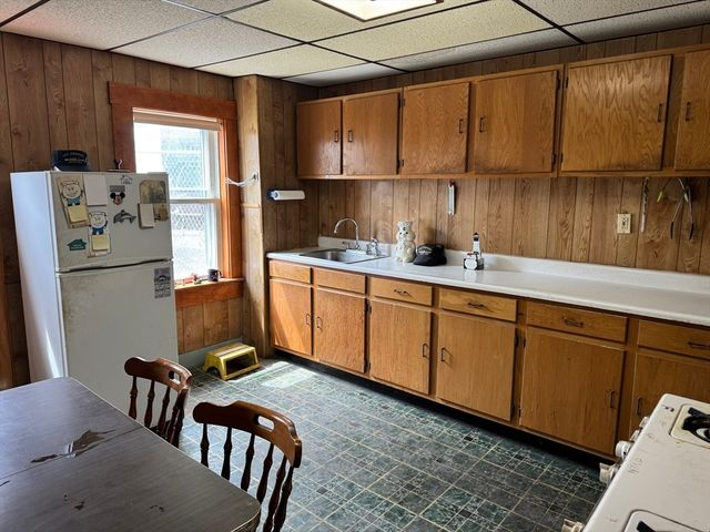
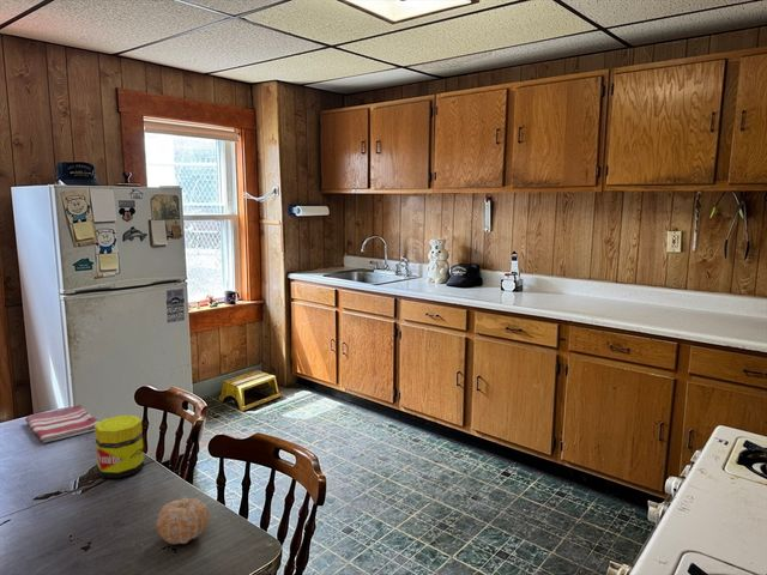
+ dish towel (62, 422)
+ jar (120, 446)
+ fruit (182, 520)
